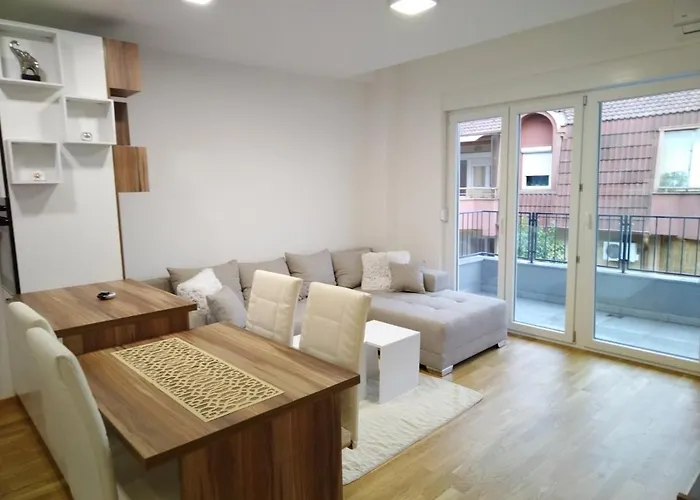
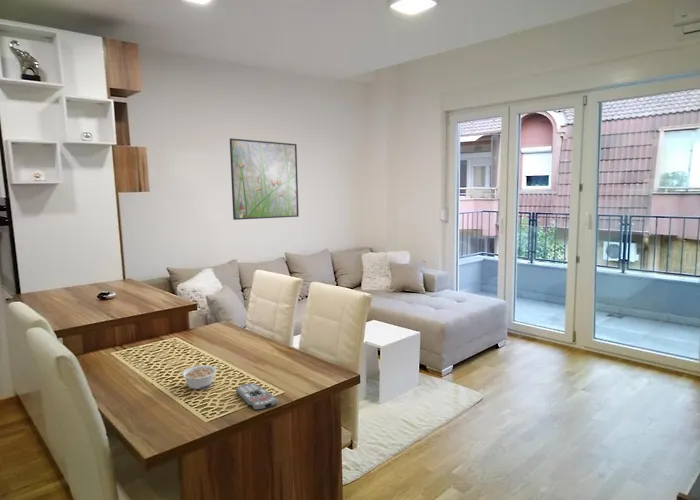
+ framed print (266, 180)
+ legume (200, 377)
+ remote control (255, 395)
